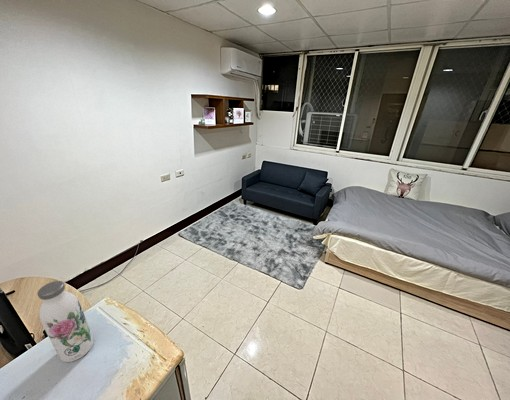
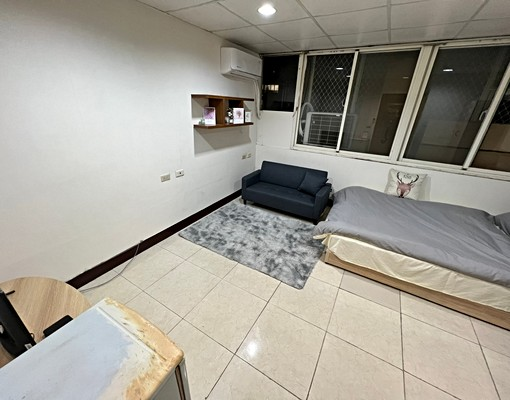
- water bottle (65, 320)
